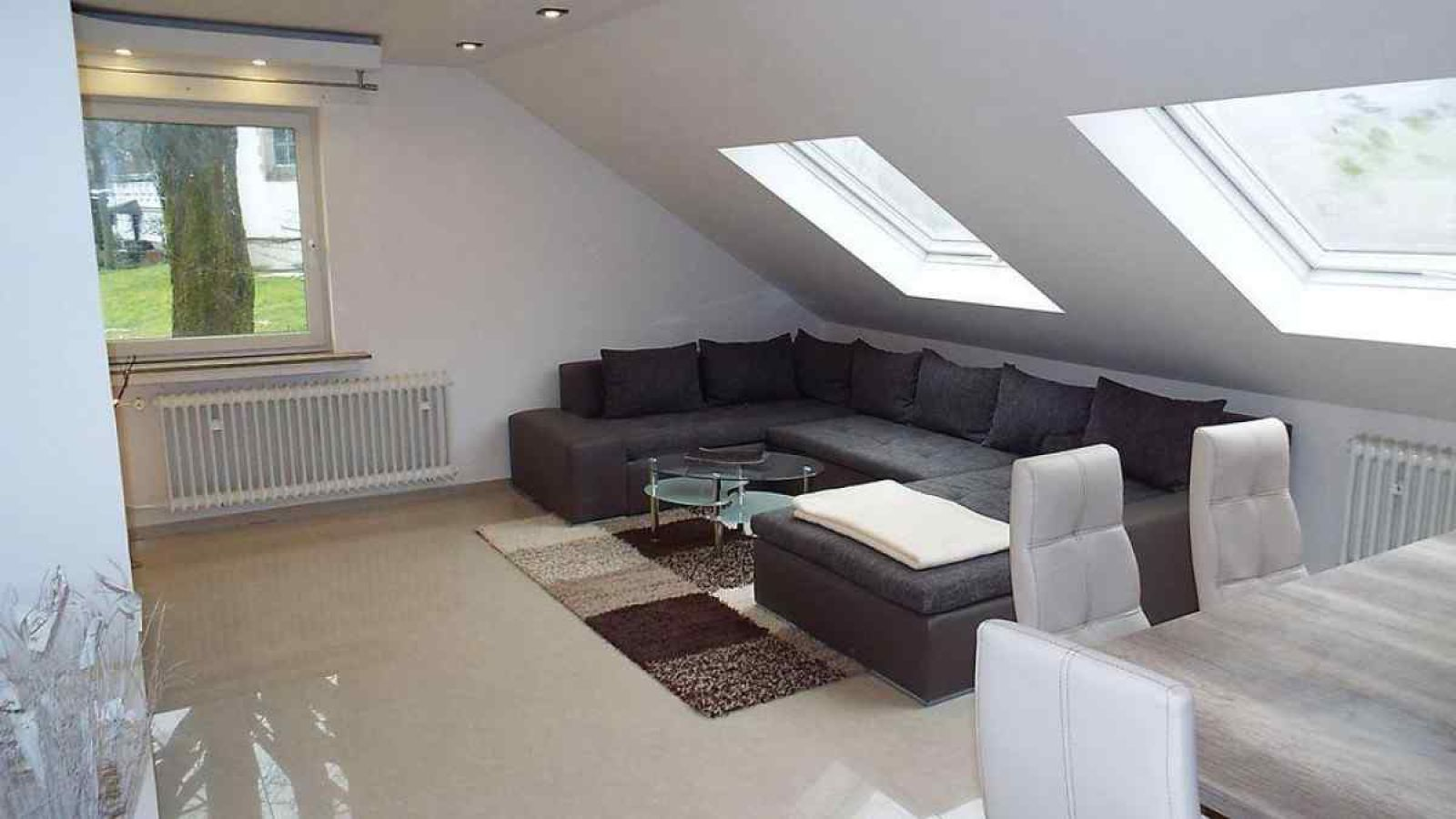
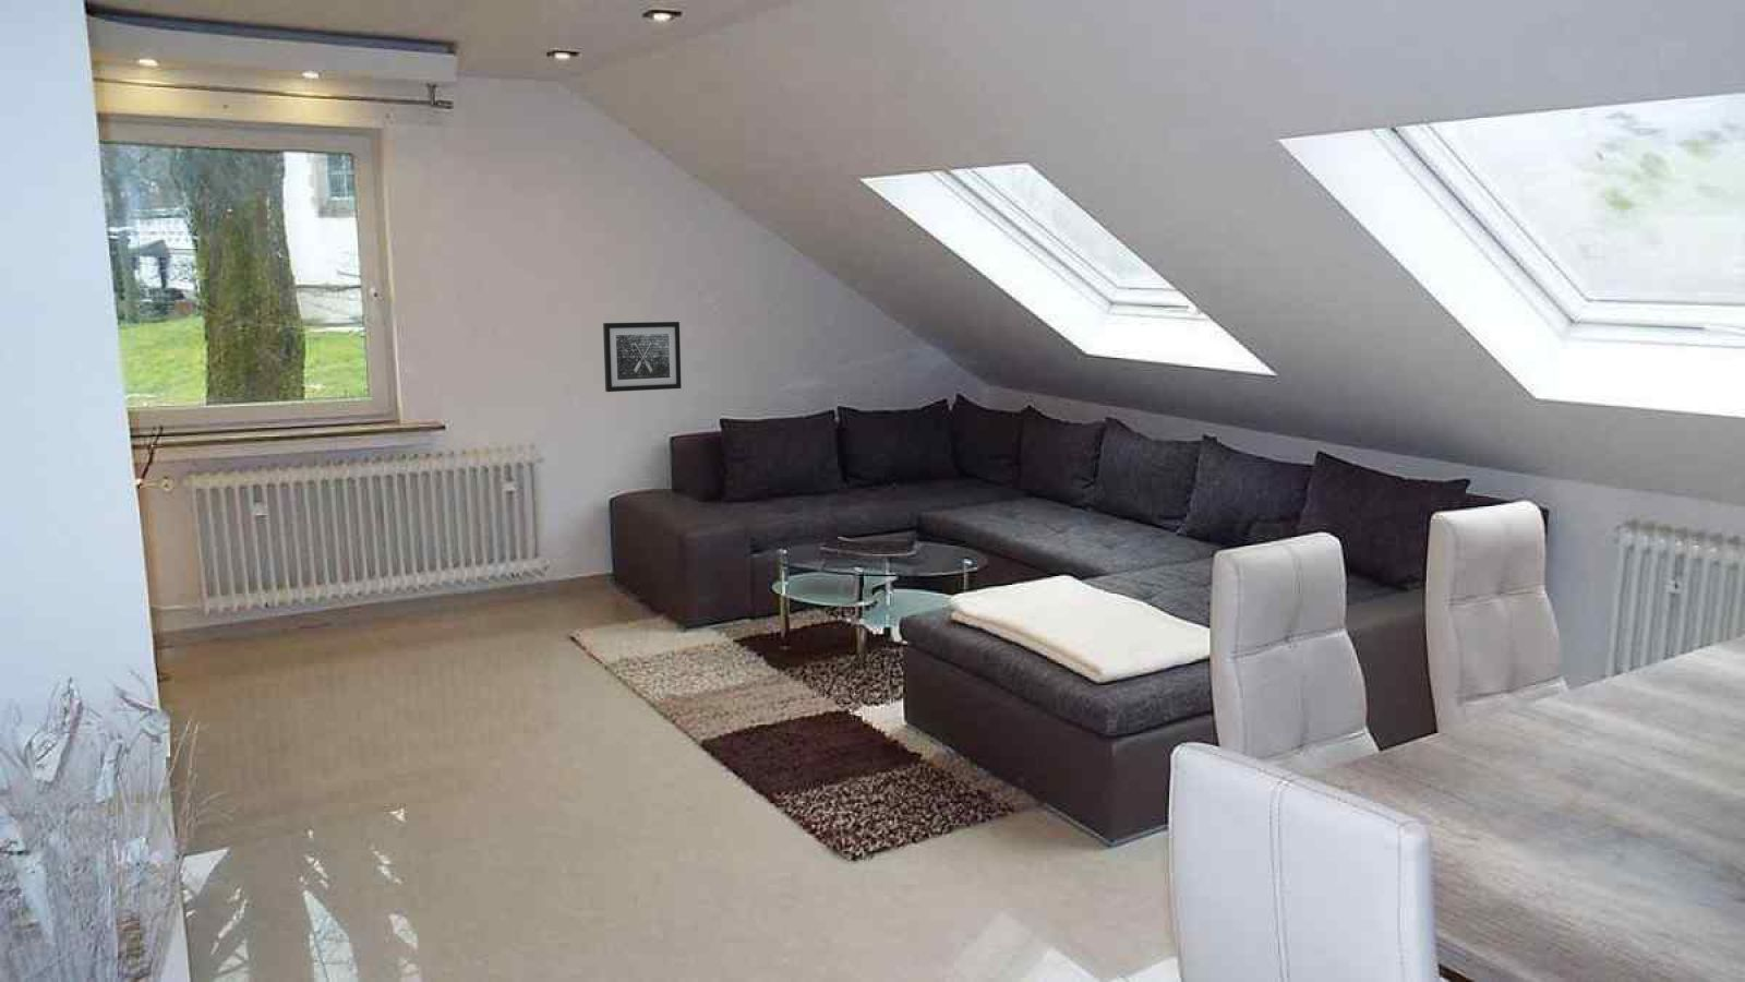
+ wall art (642, 356)
